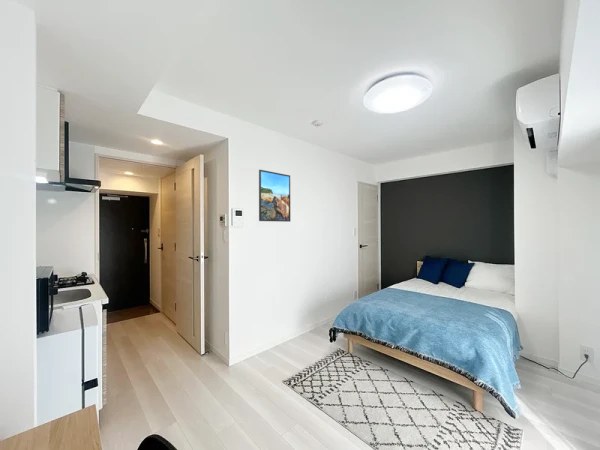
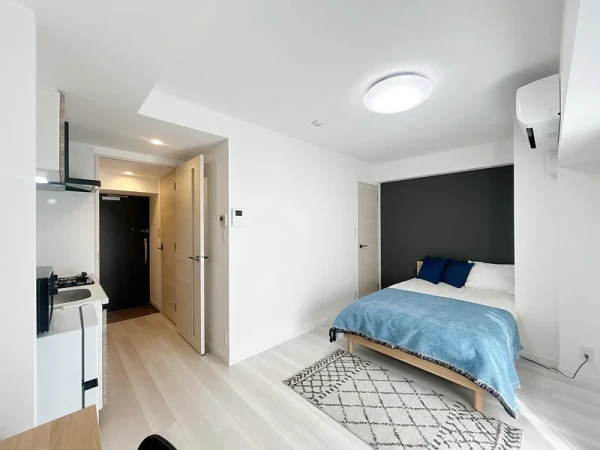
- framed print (275, 197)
